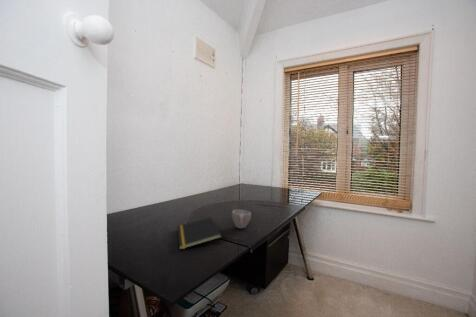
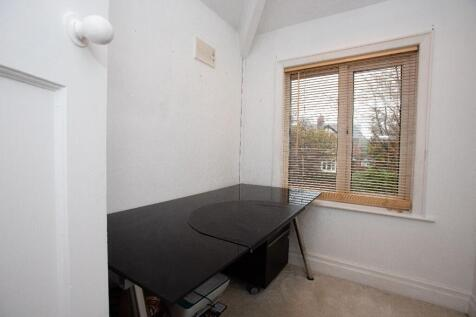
- cup (241, 220)
- notepad (197, 231)
